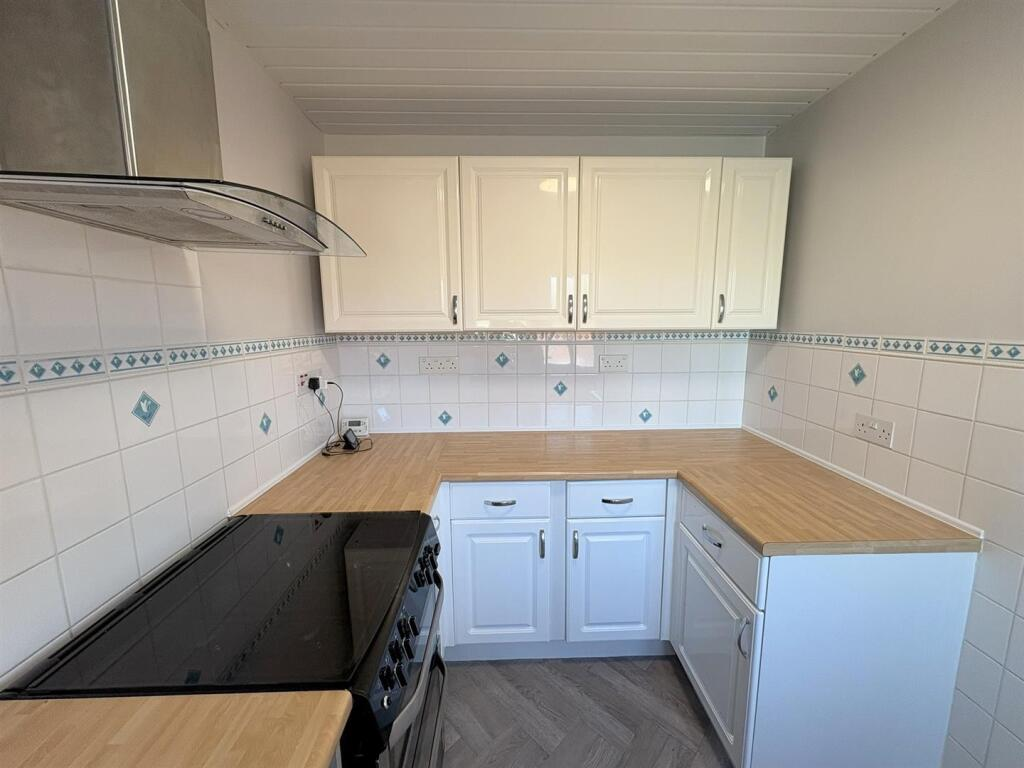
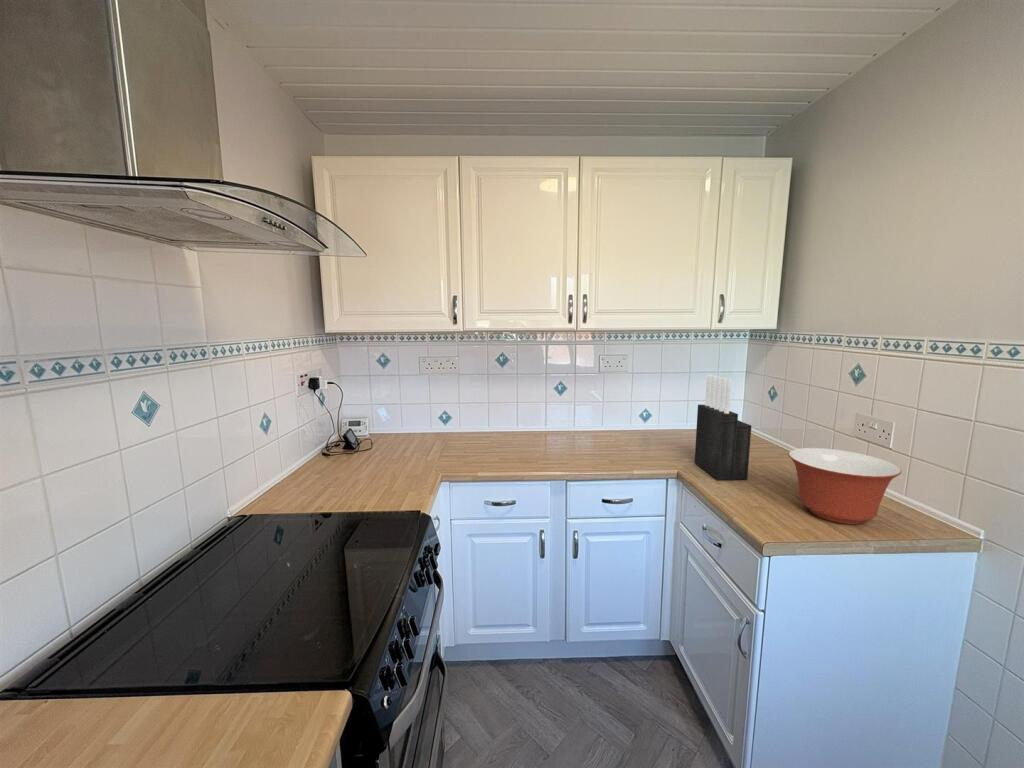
+ mixing bowl (838, 487)
+ knife block (725, 424)
